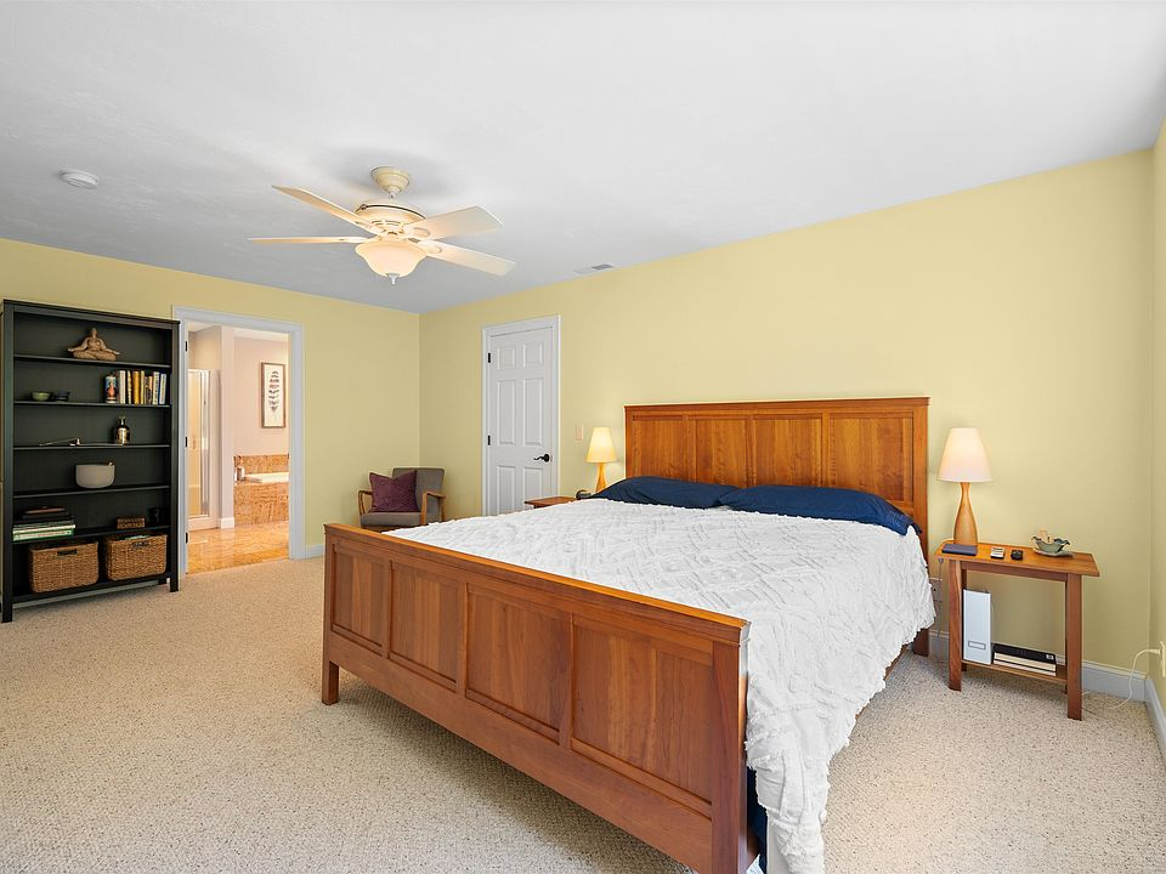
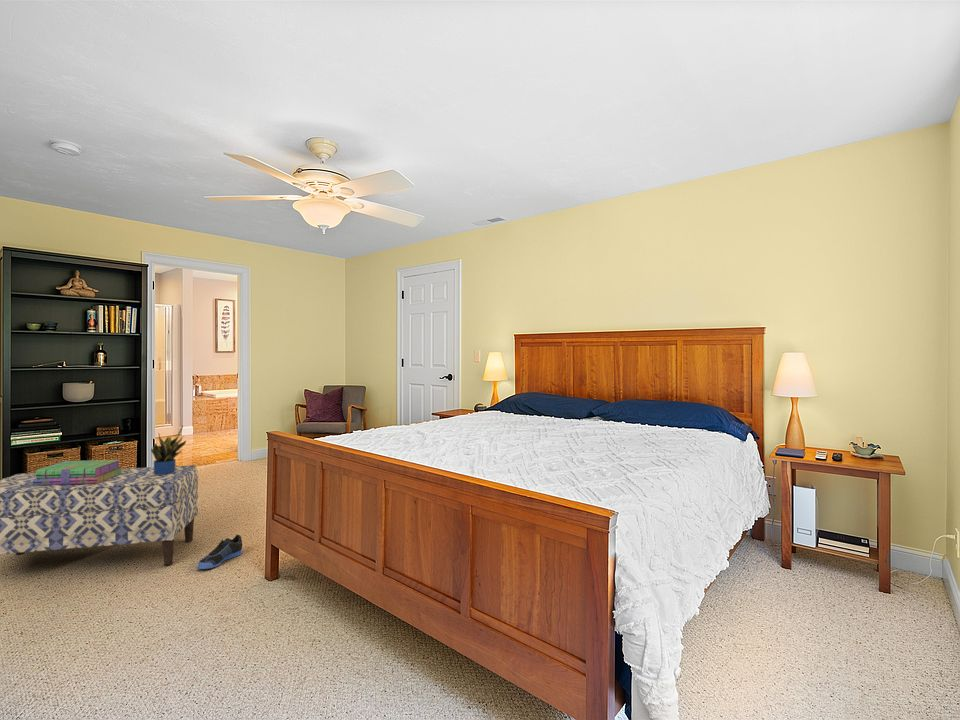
+ bench (92, 518)
+ sneaker (220, 551)
+ potted plant (171, 448)
+ stack of books (79, 471)
